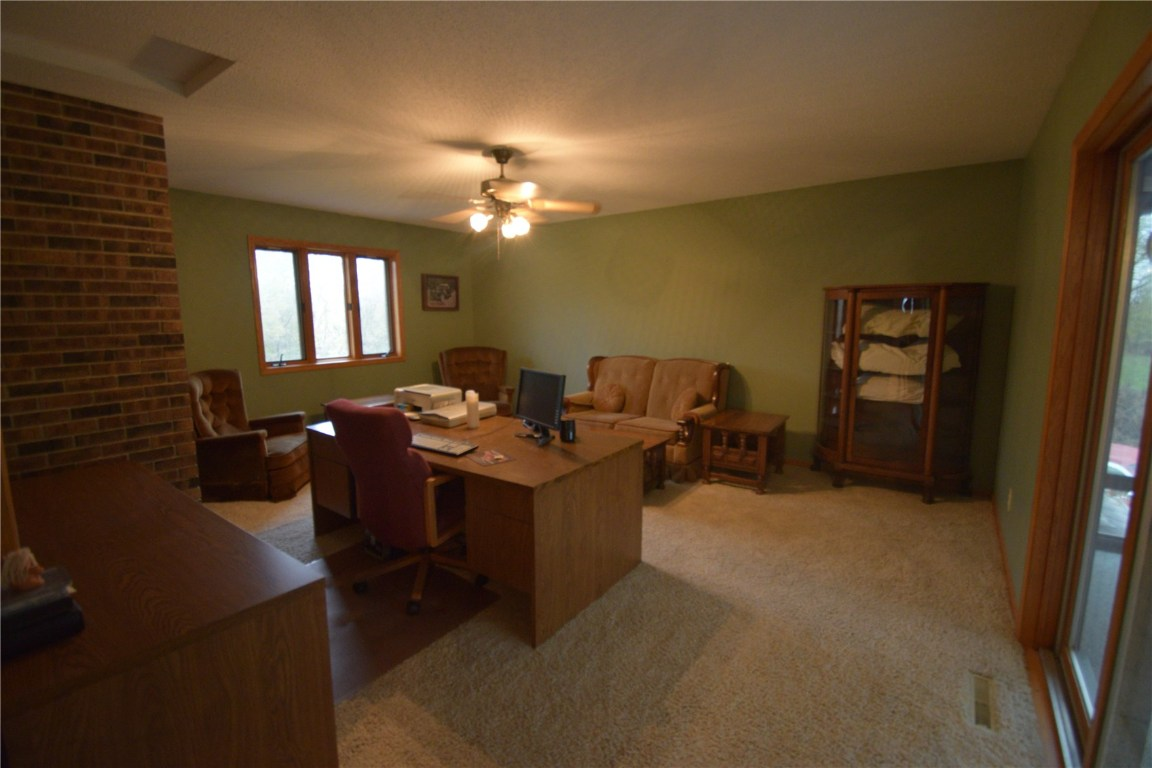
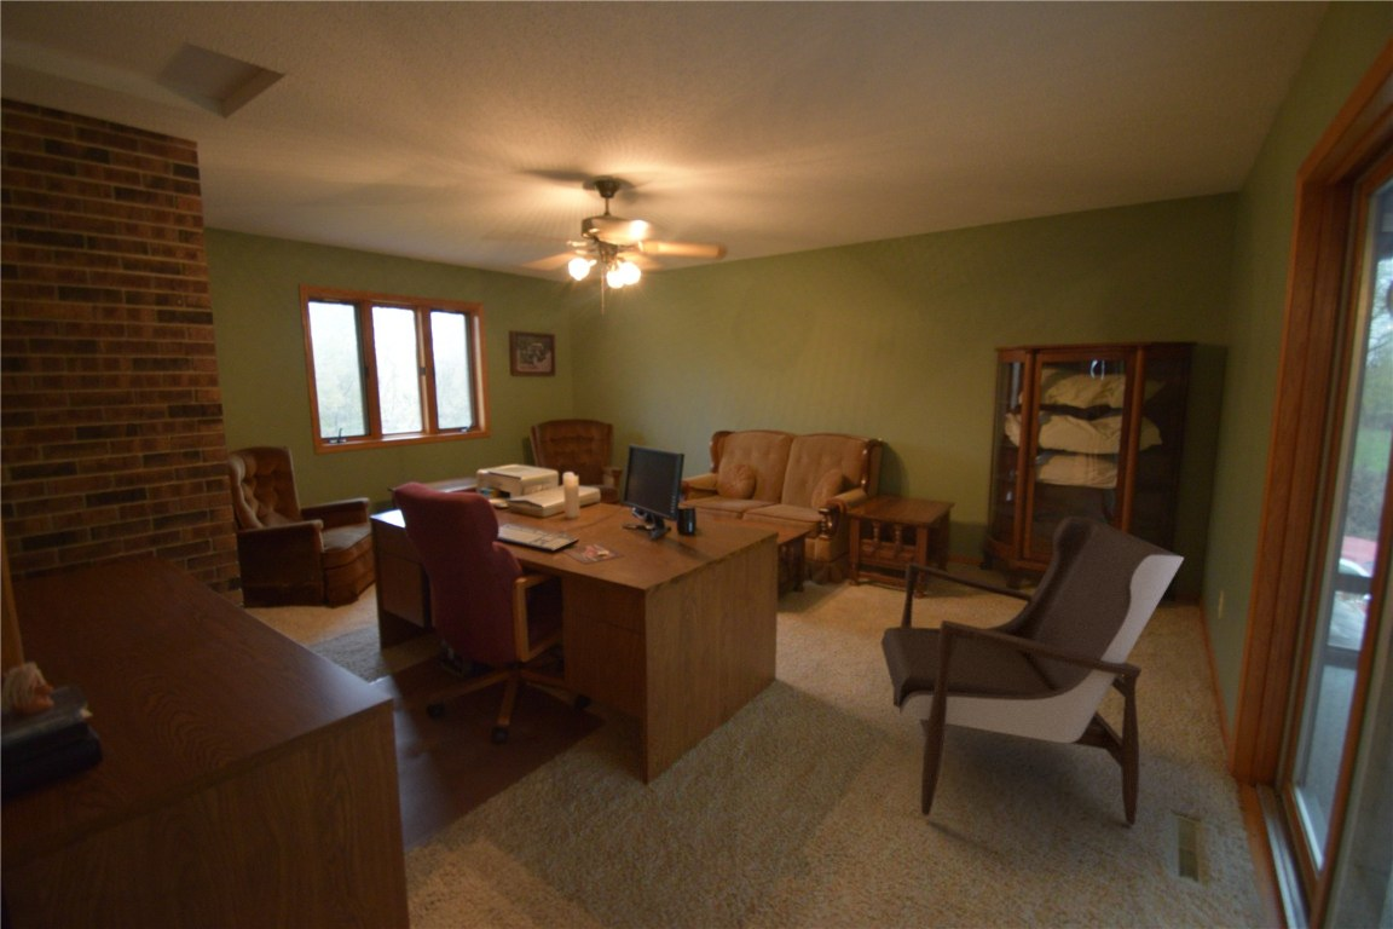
+ armchair (1007, 647)
